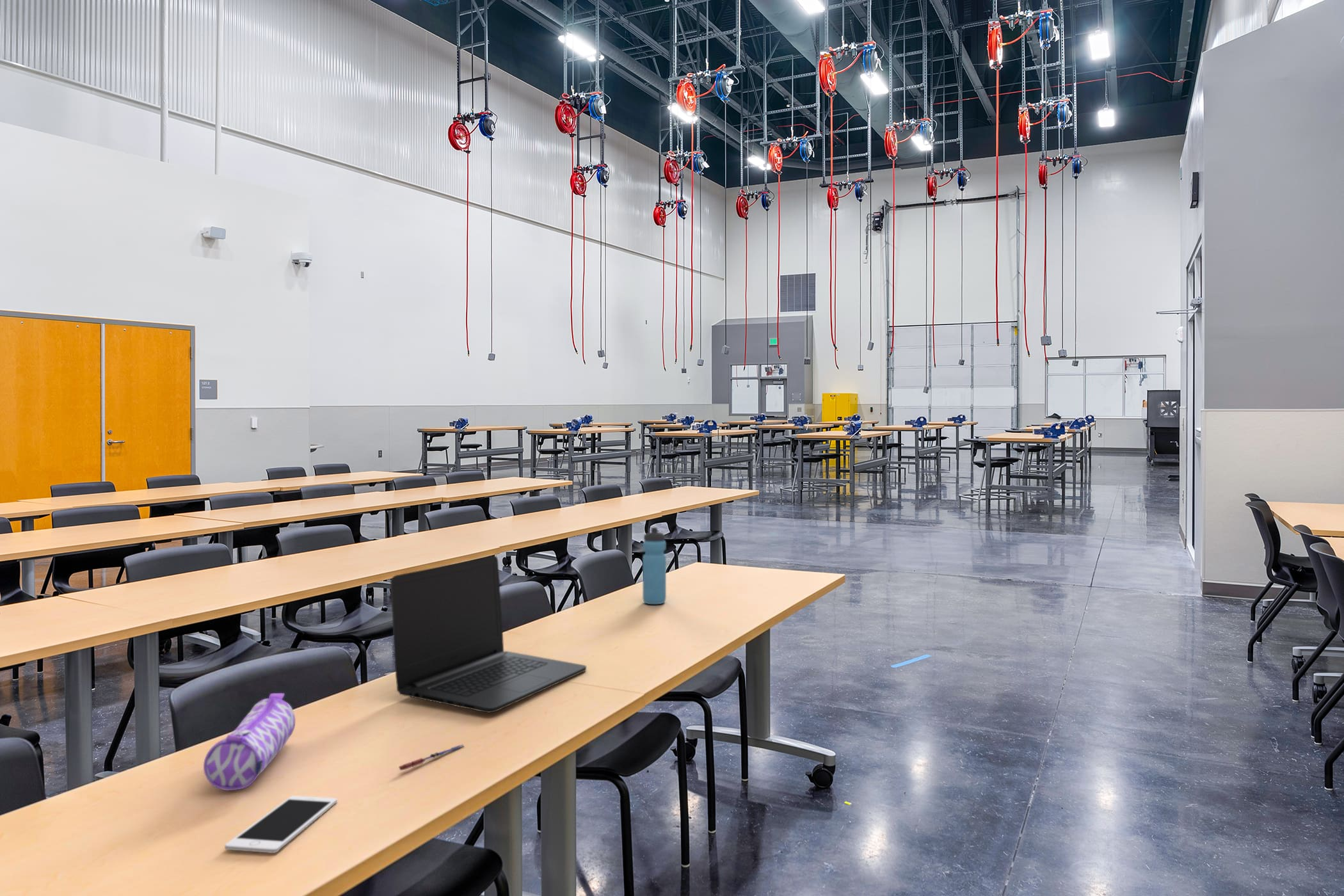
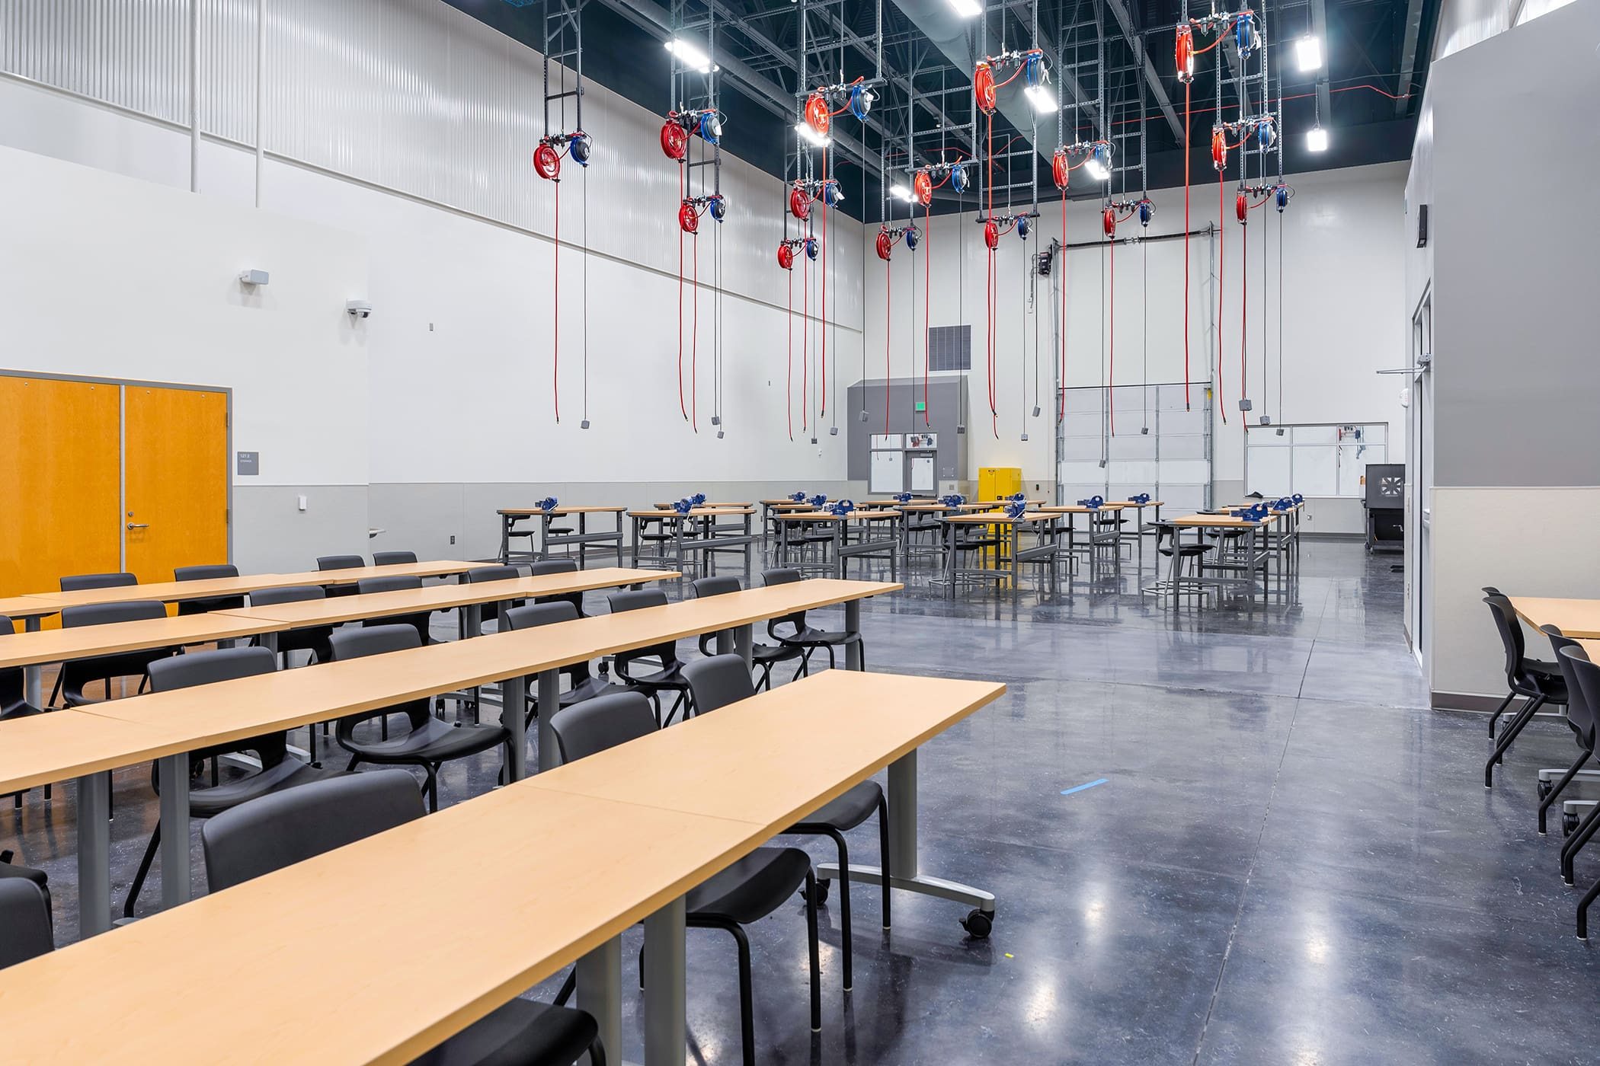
- pen (433, 755)
- water bottle (654, 564)
- cell phone (284, 822)
- laptop (493, 626)
- pencil case (252, 740)
